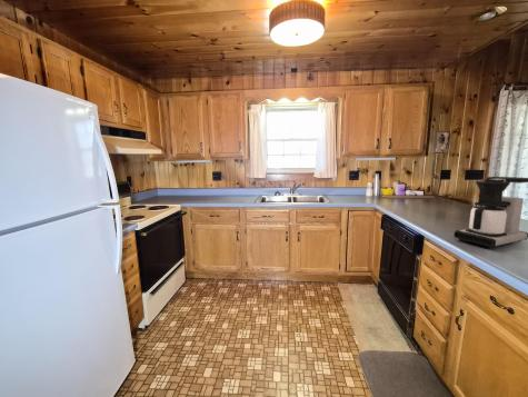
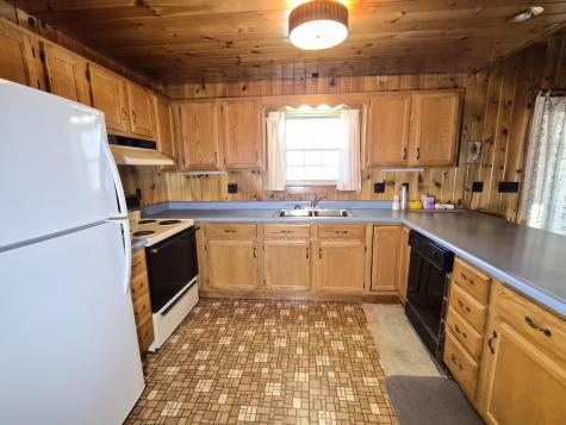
- coffee maker (494, 209)
